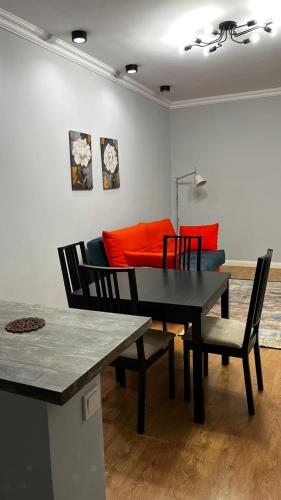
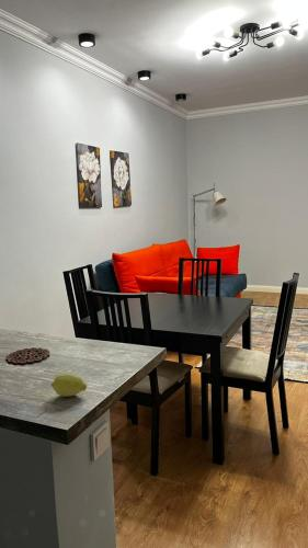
+ fruit (68, 384)
